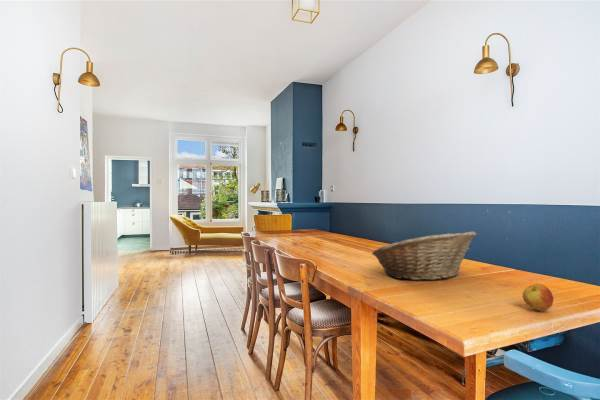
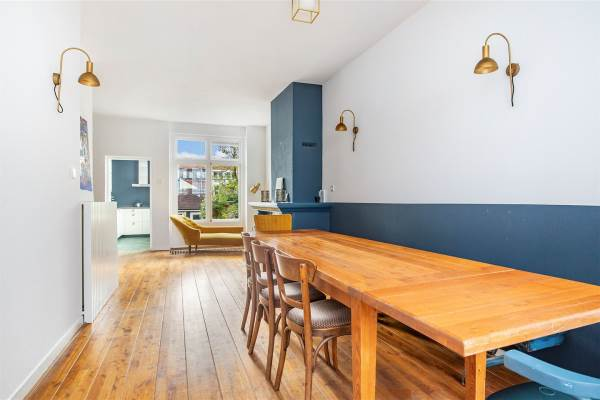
- fruit basket (424, 252)
- apple (537, 297)
